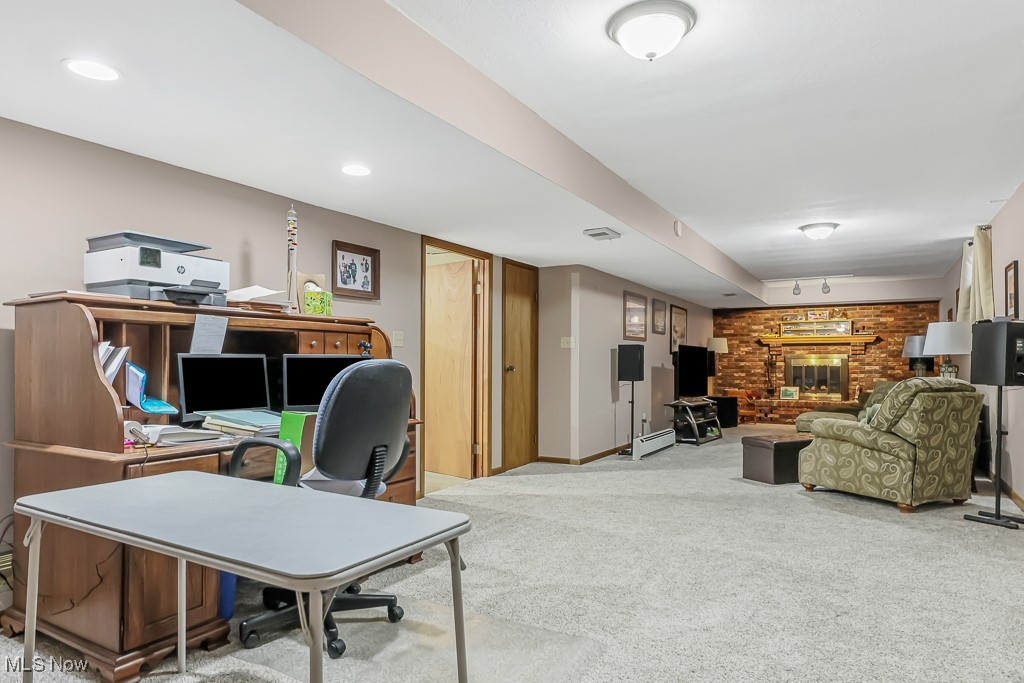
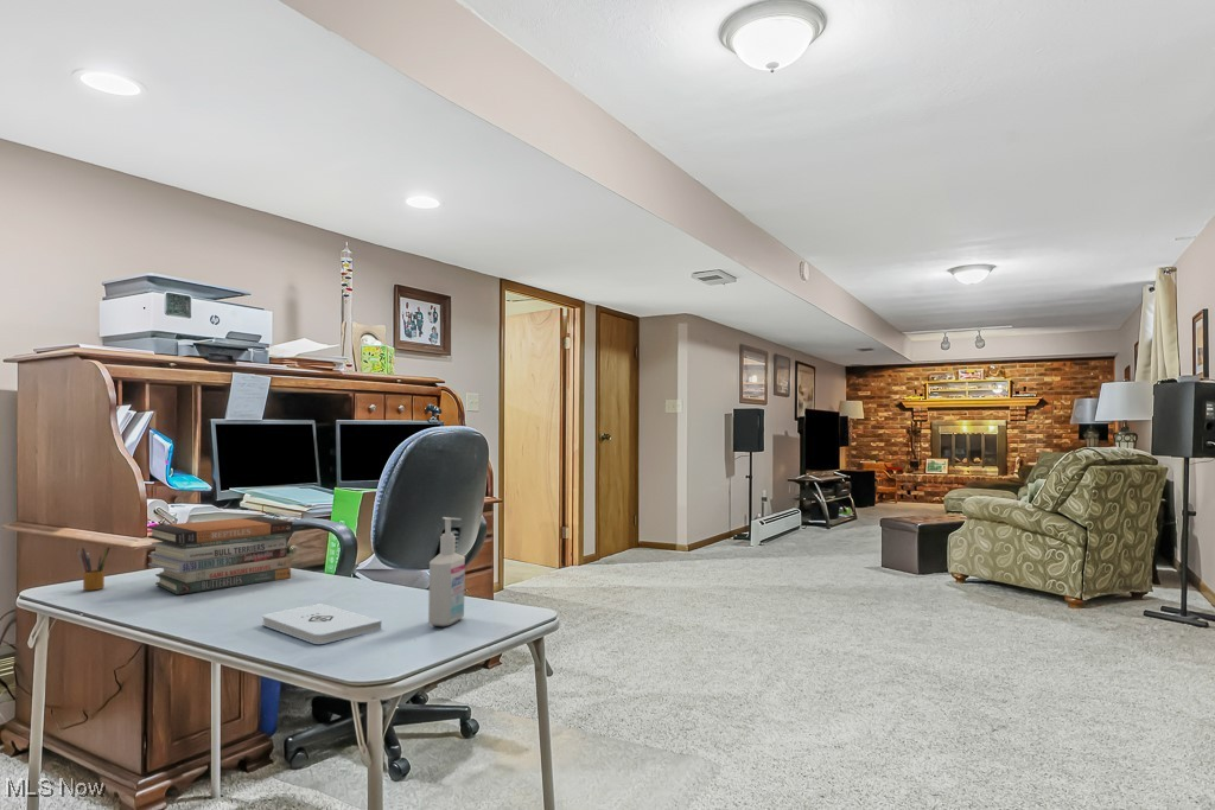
+ book stack (222, 553)
+ pencil box (97, 566)
+ notepad (319, 621)
+ bottle (449, 569)
